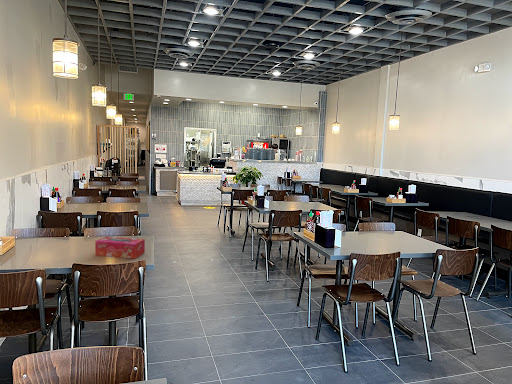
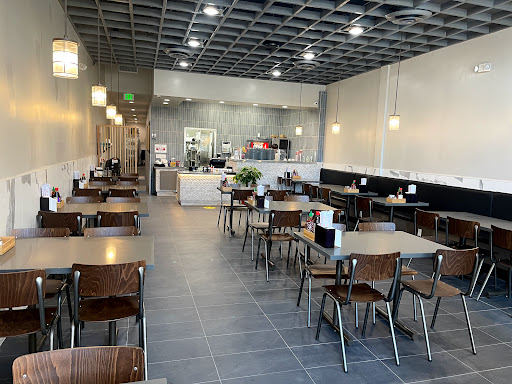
- tissue box (120, 247)
